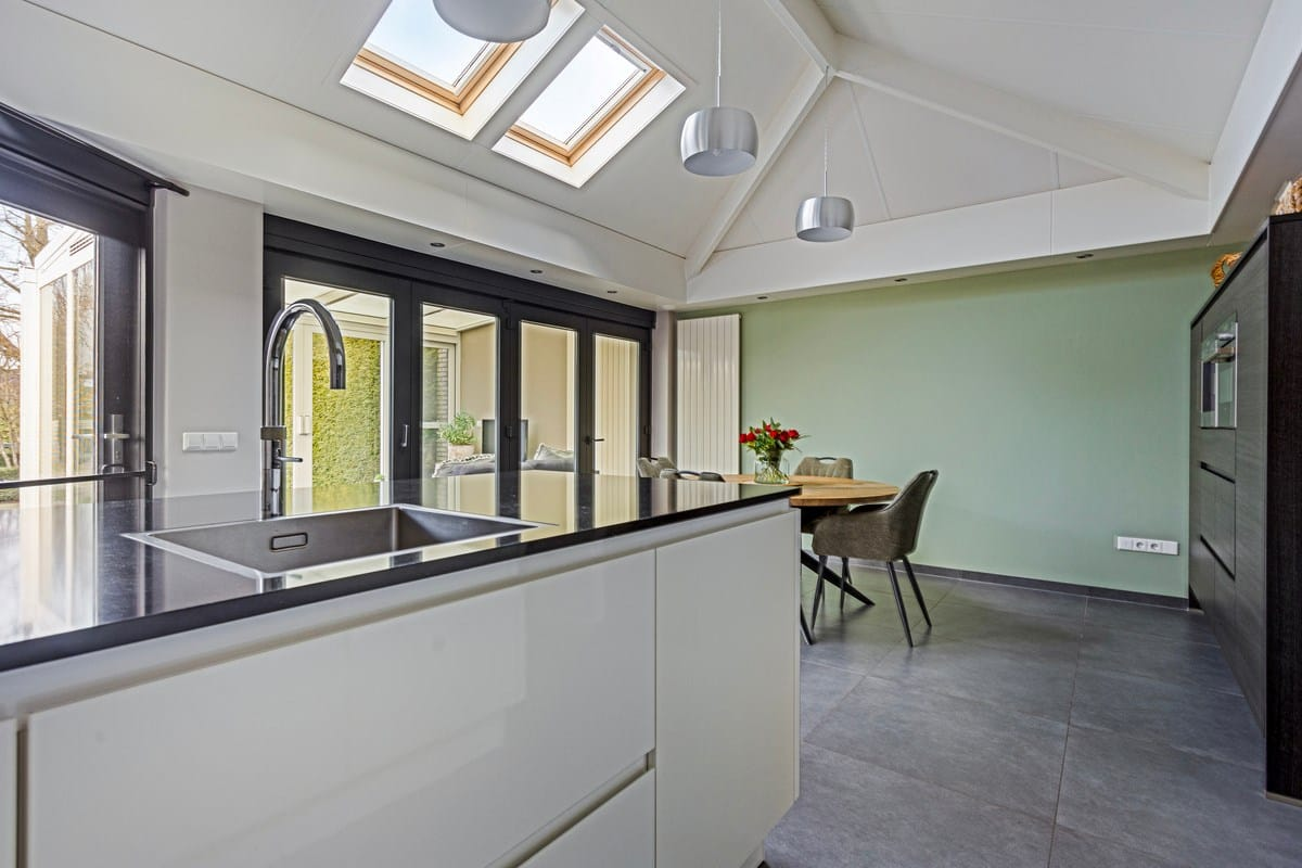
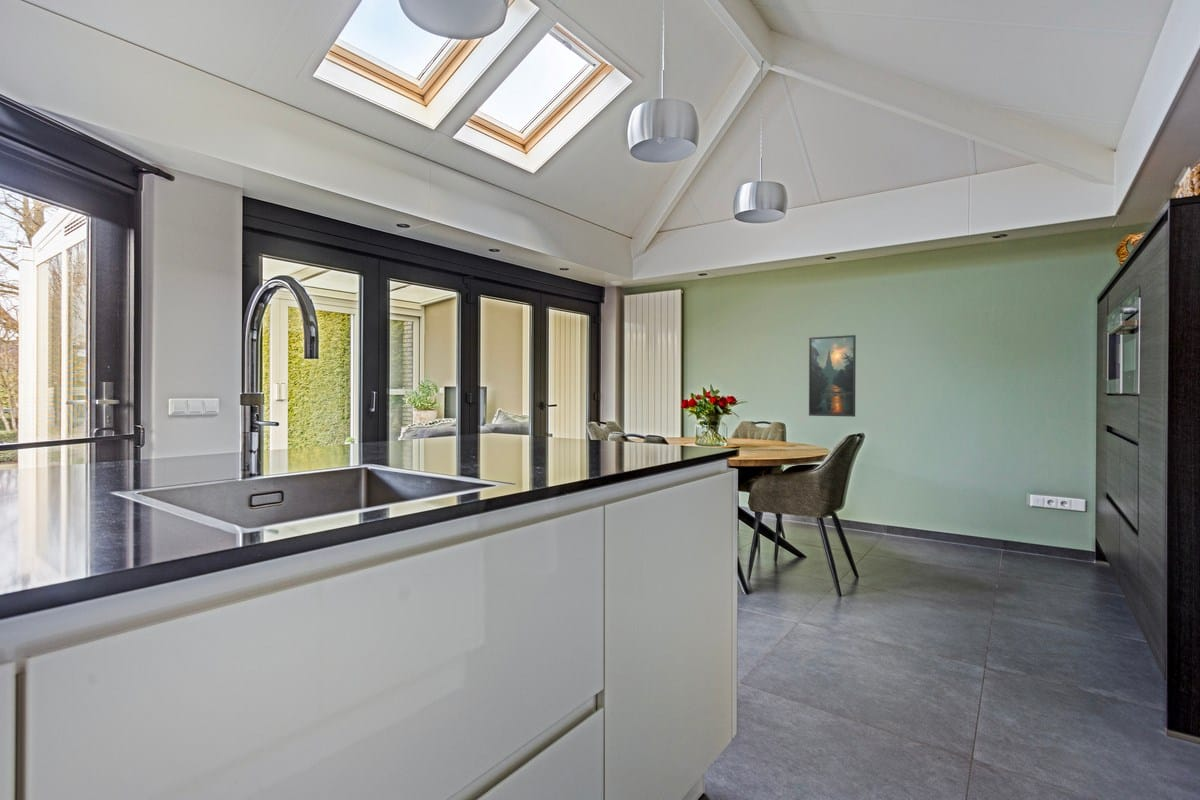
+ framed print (831, 376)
